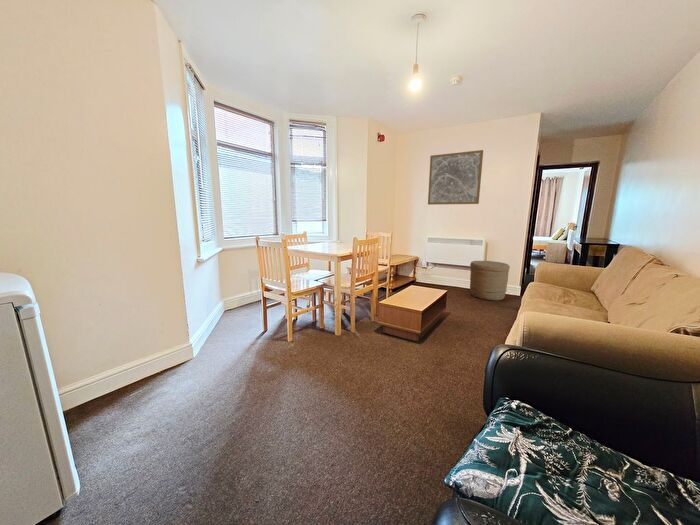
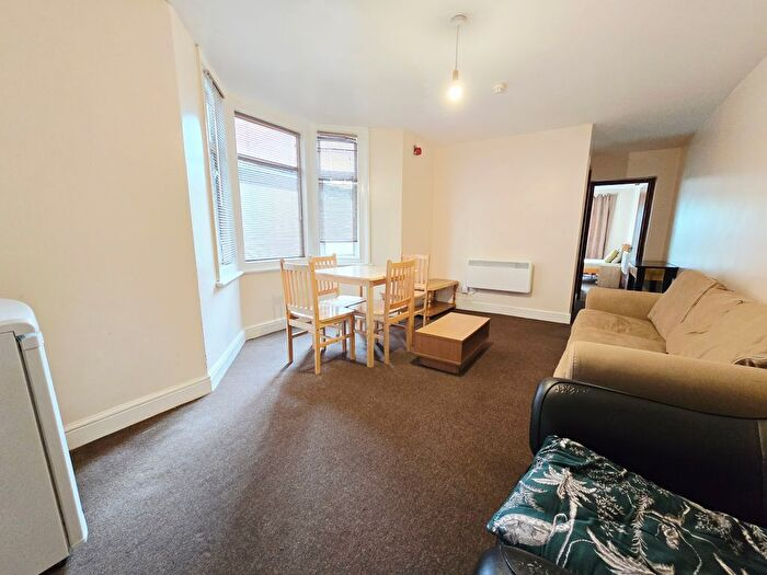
- wall art (453, 179)
- basket (488, 279)
